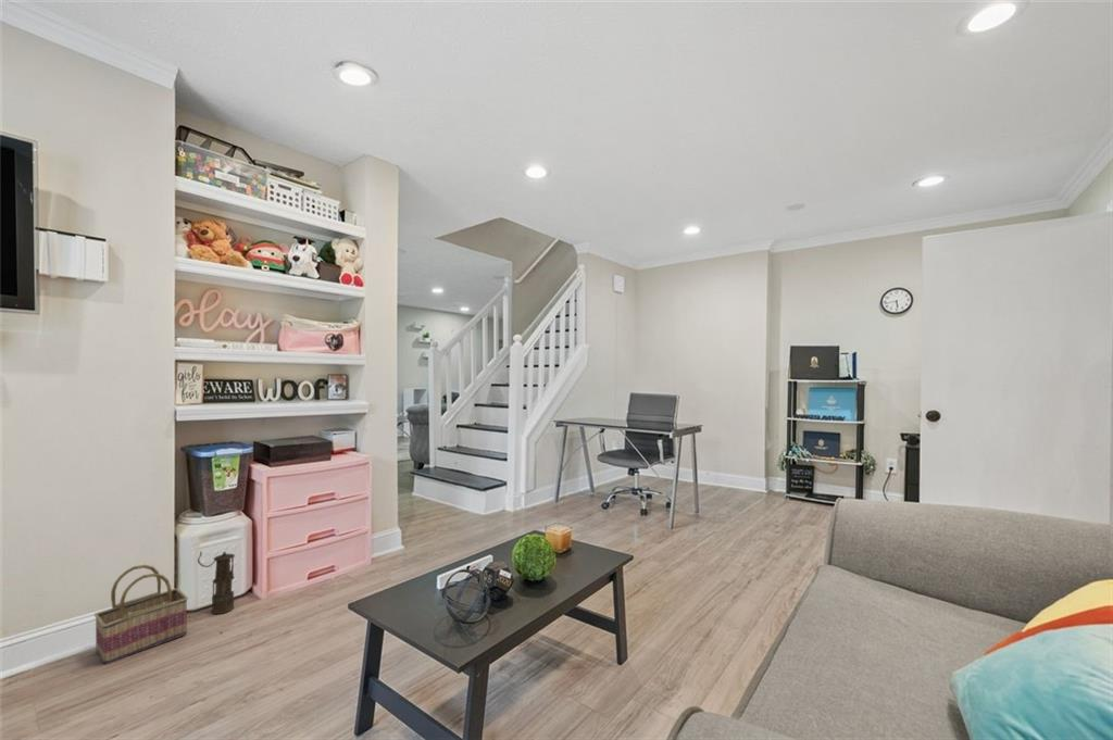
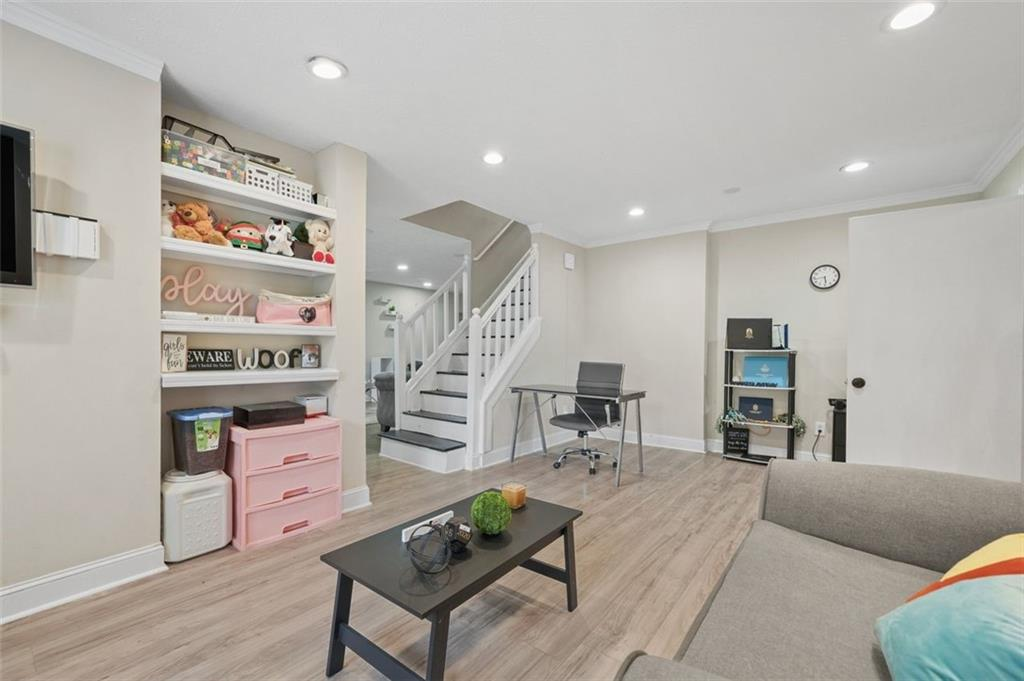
- lantern (215, 579)
- basket (142, 605)
